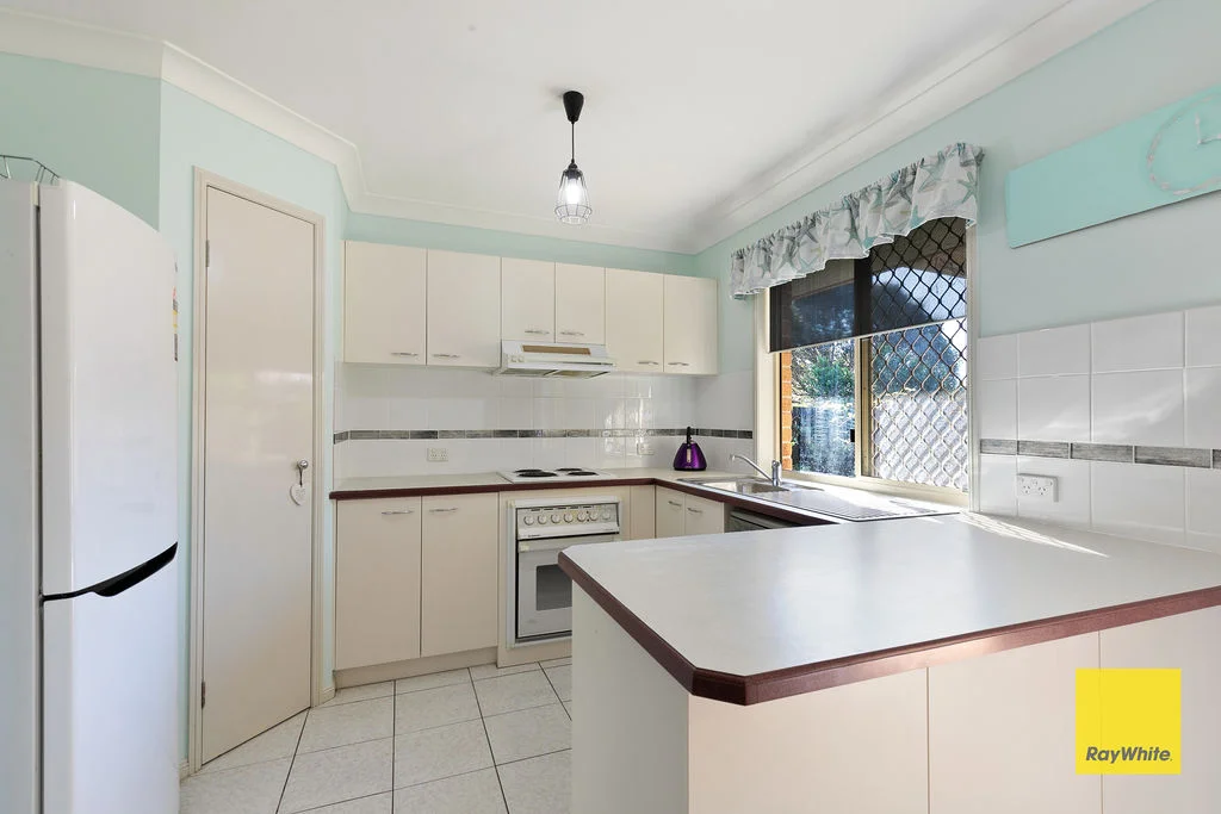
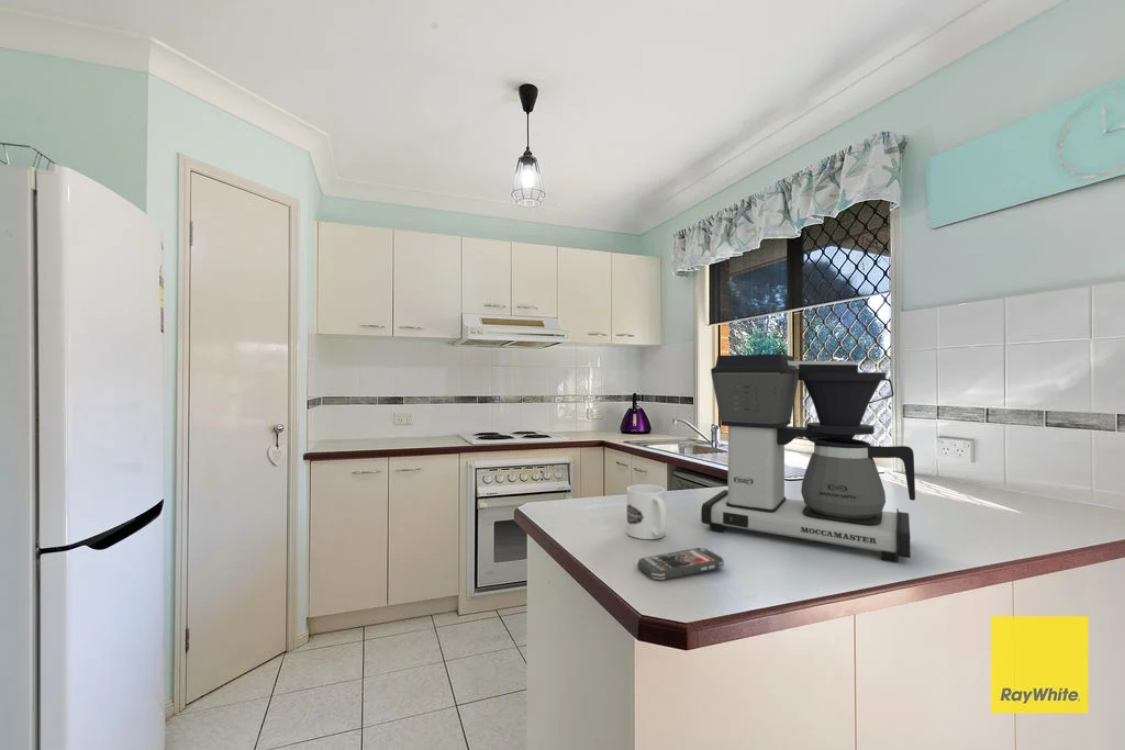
+ smartphone (680, 562)
+ coffee maker (806, 438)
+ mug (649, 513)
